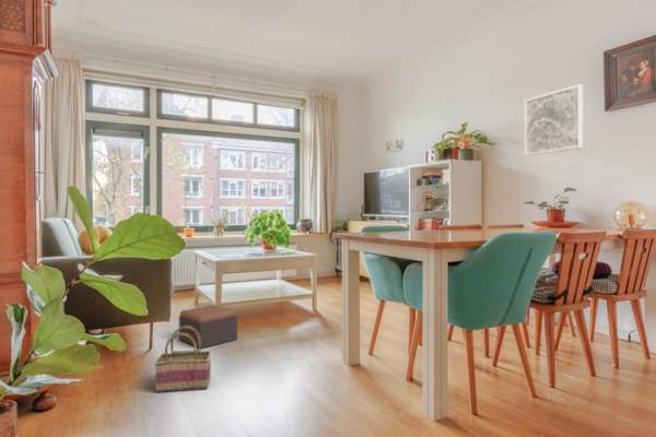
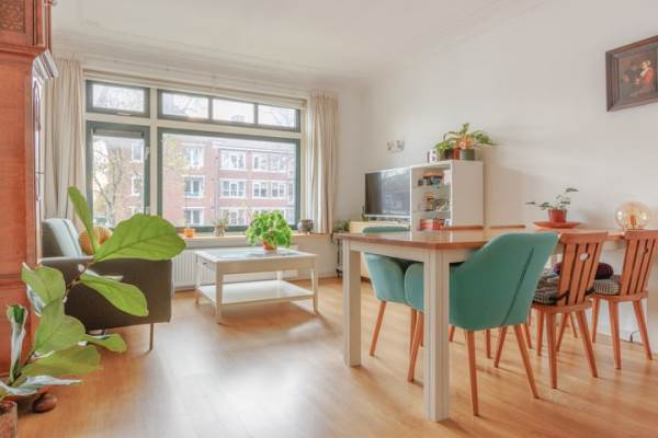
- wall art (551, 122)
- basket (184, 357)
- footstool (208, 324)
